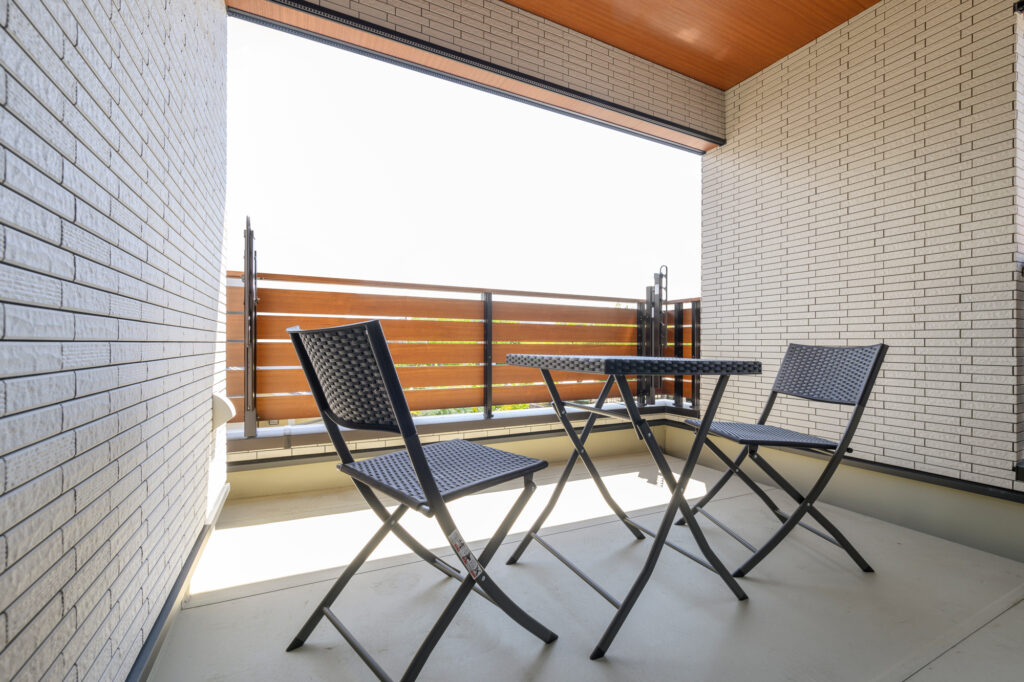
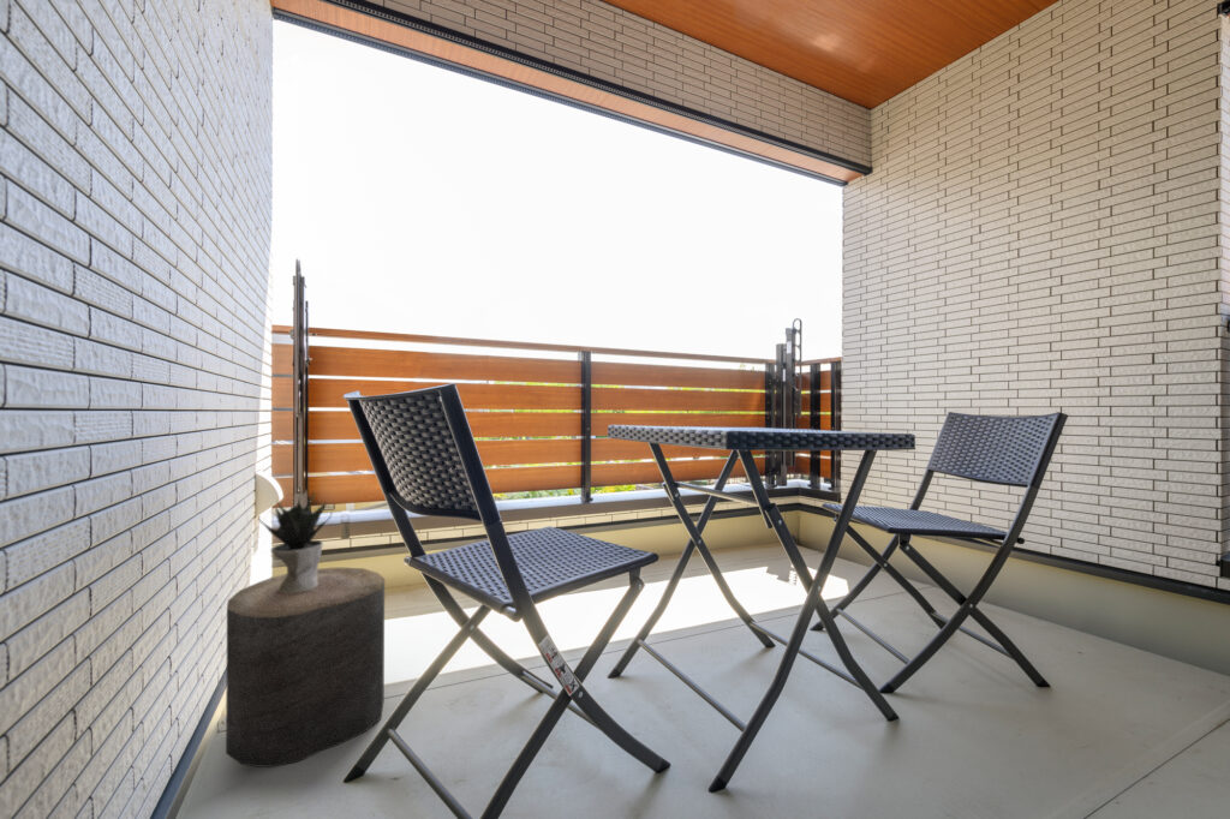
+ stool (310, 653)
+ potted plant (297, 540)
